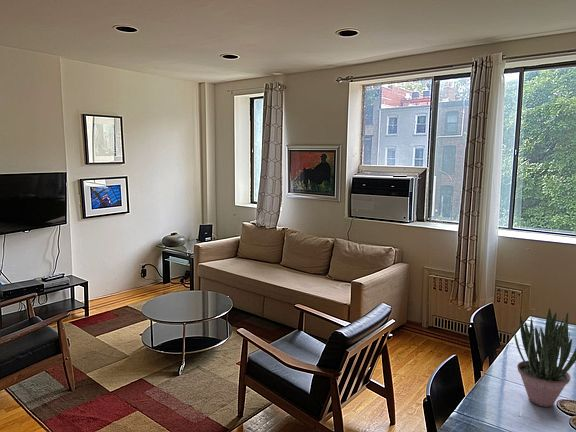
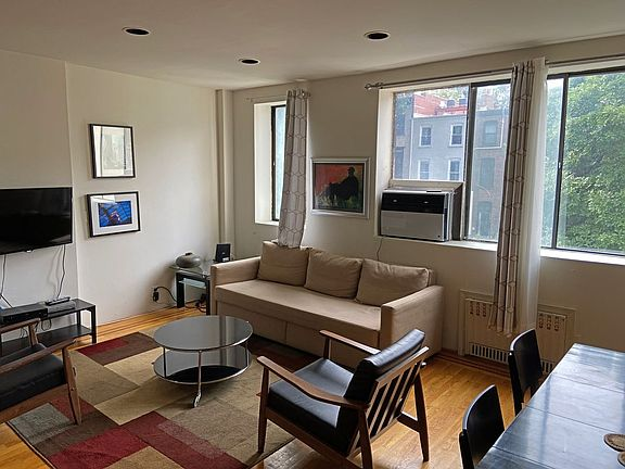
- potted plant (547, 355)
